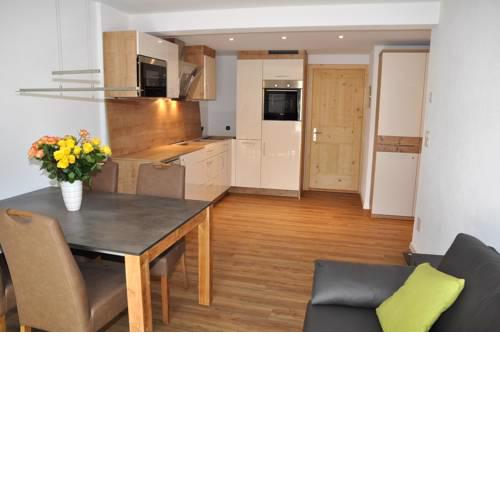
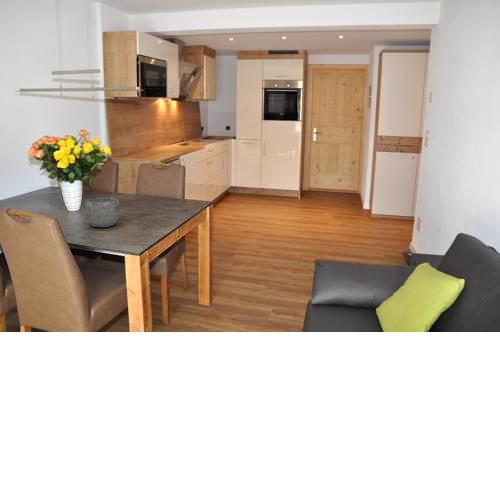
+ bowl (102, 213)
